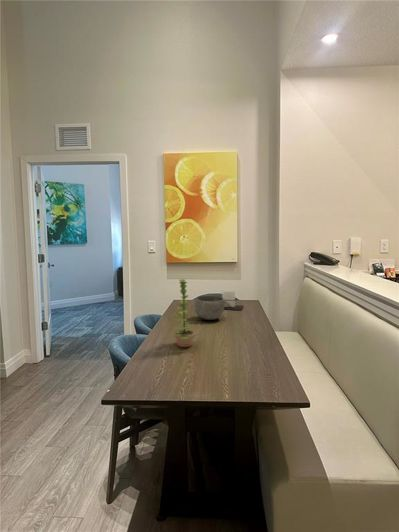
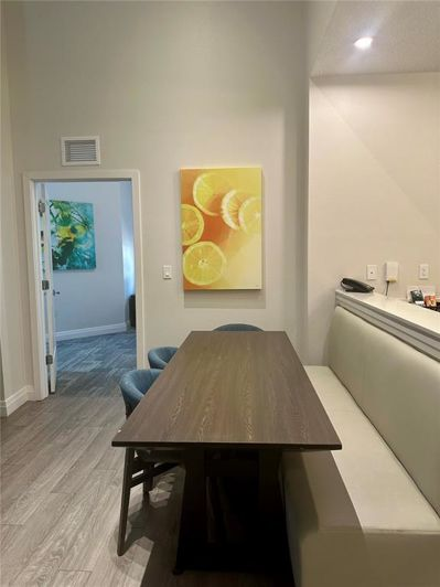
- bowl (209, 308)
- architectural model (228, 299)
- plant (183, 313)
